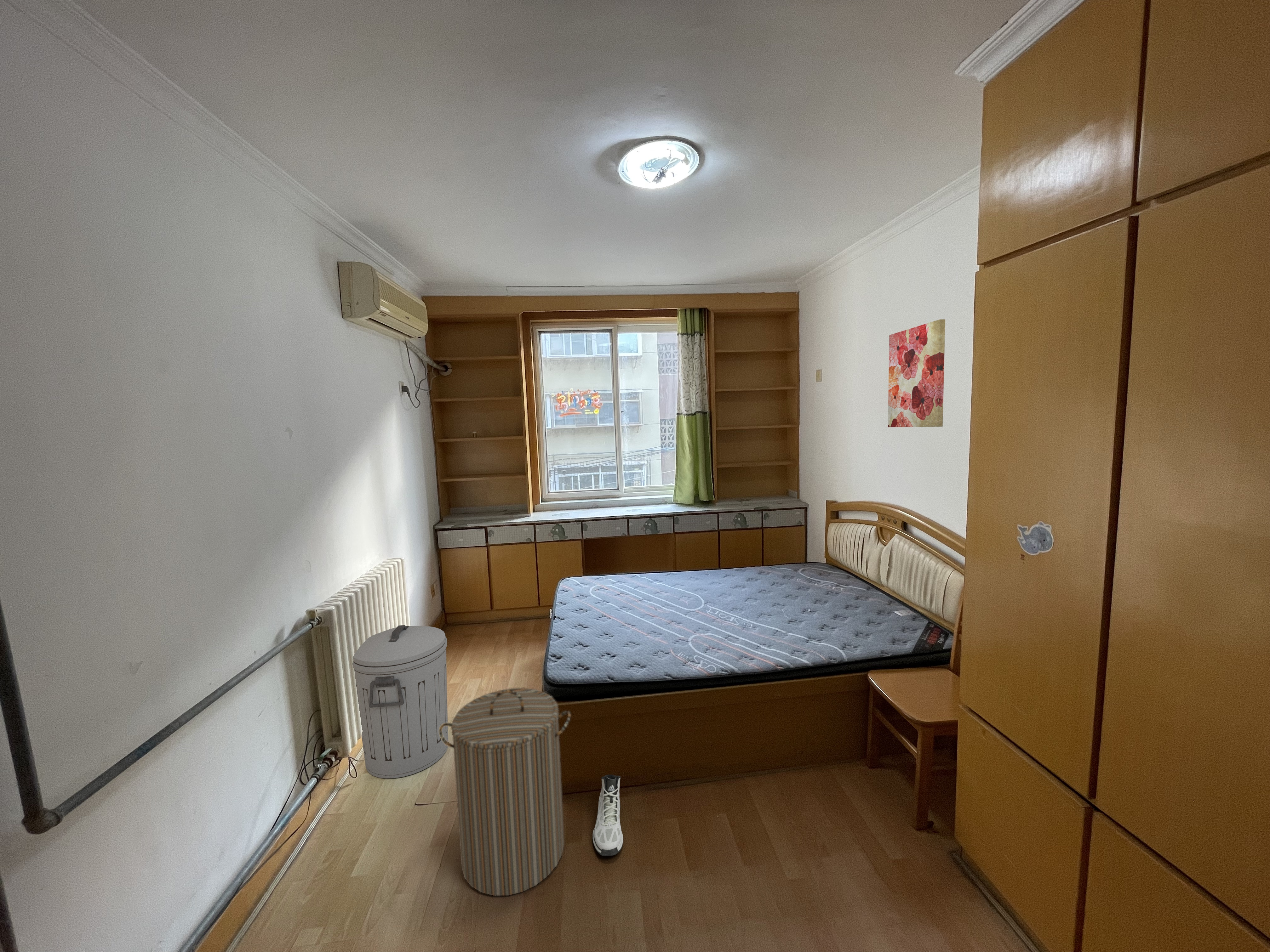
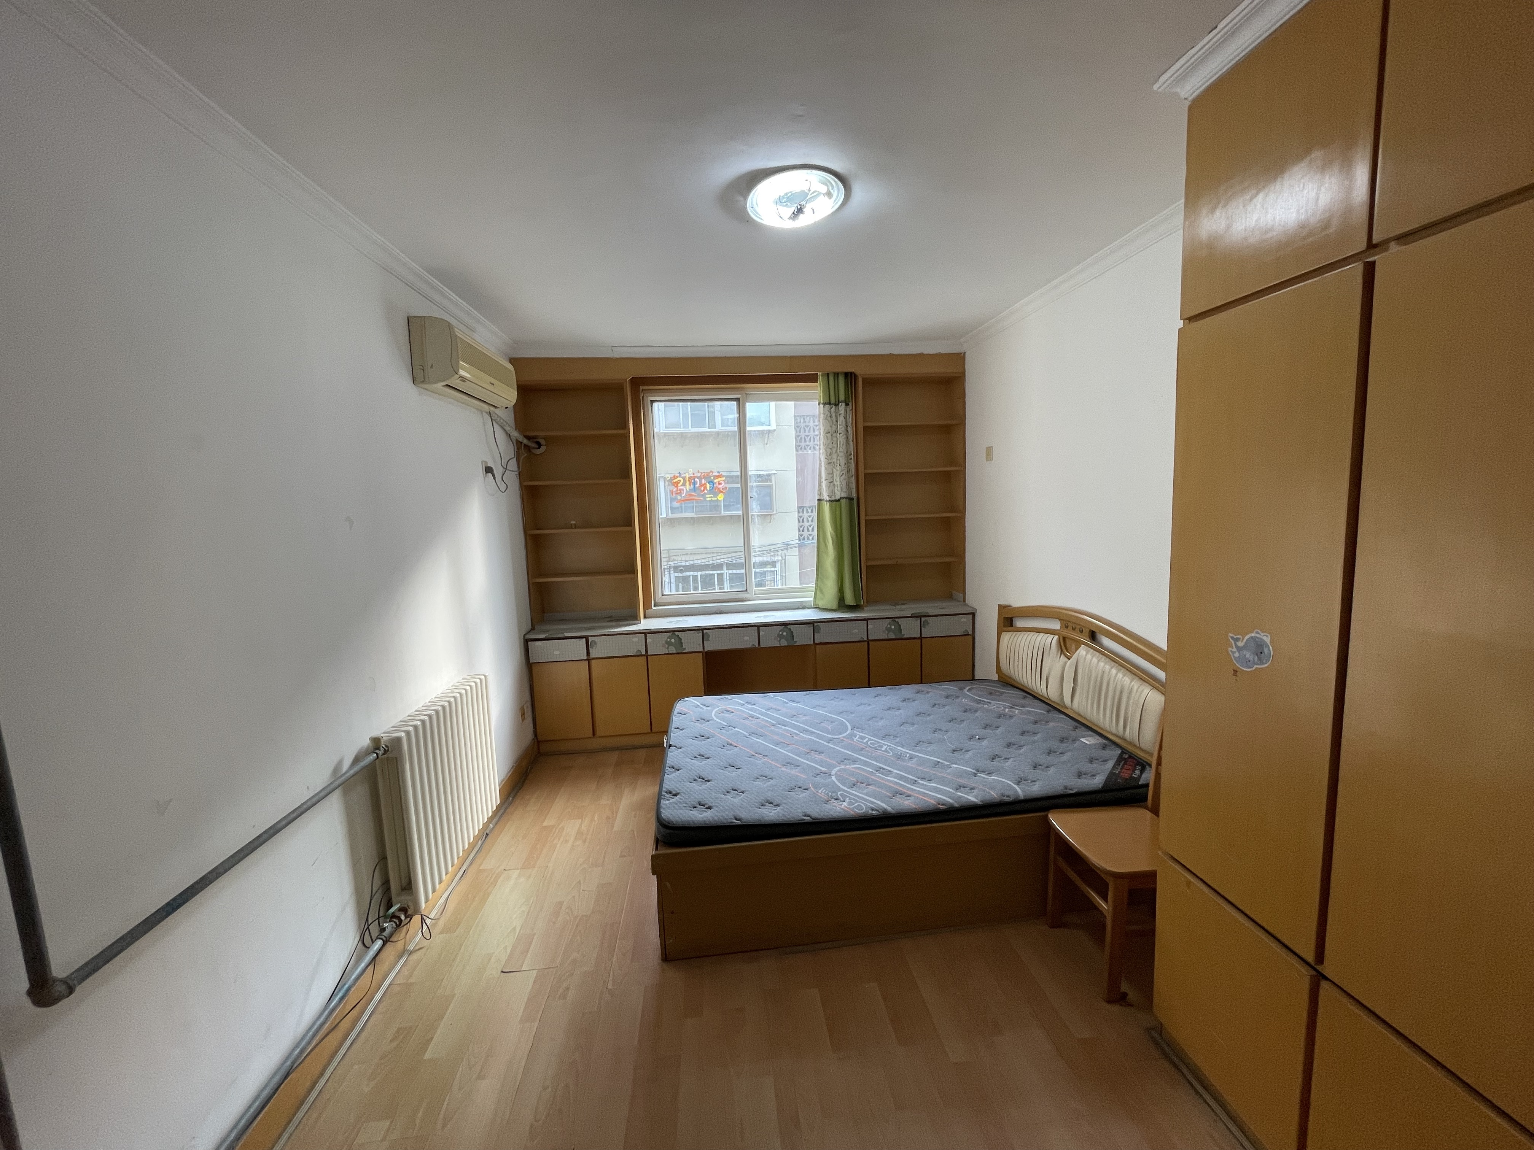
- trash can (403, 691)
- wall art (914, 378)
- laundry hamper (509, 773)
- sneaker (607, 808)
